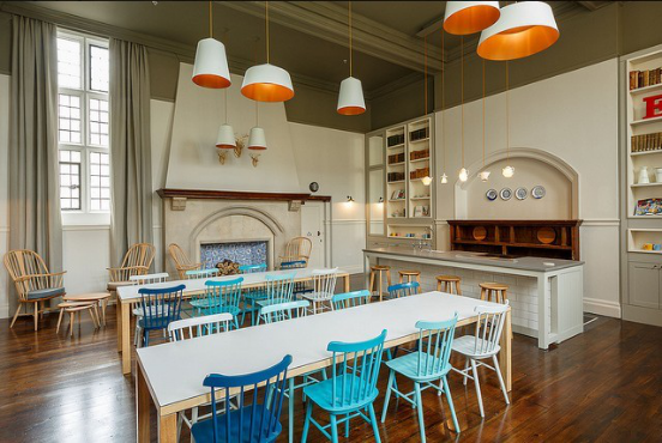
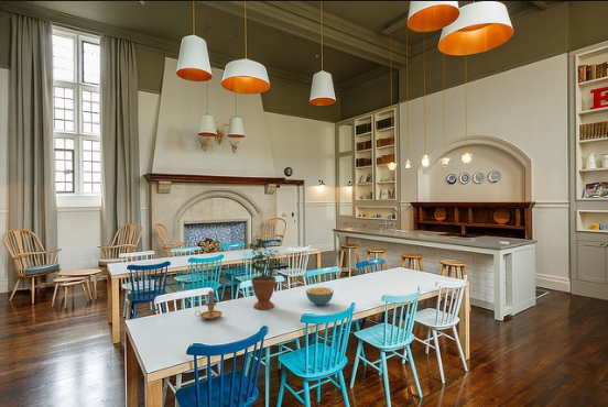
+ candle (208, 304)
+ potted plant (262, 272)
+ cereal bowl (319, 297)
